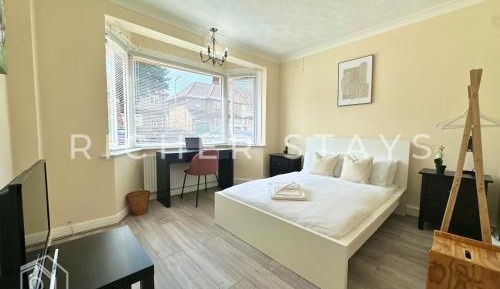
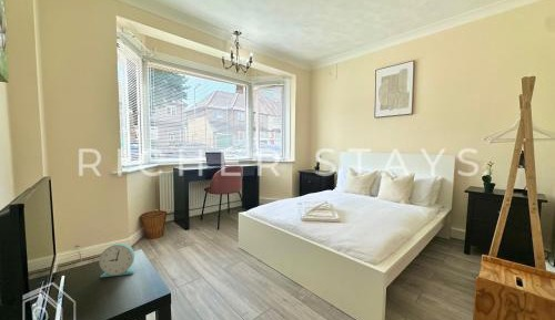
+ alarm clock (119, 257)
